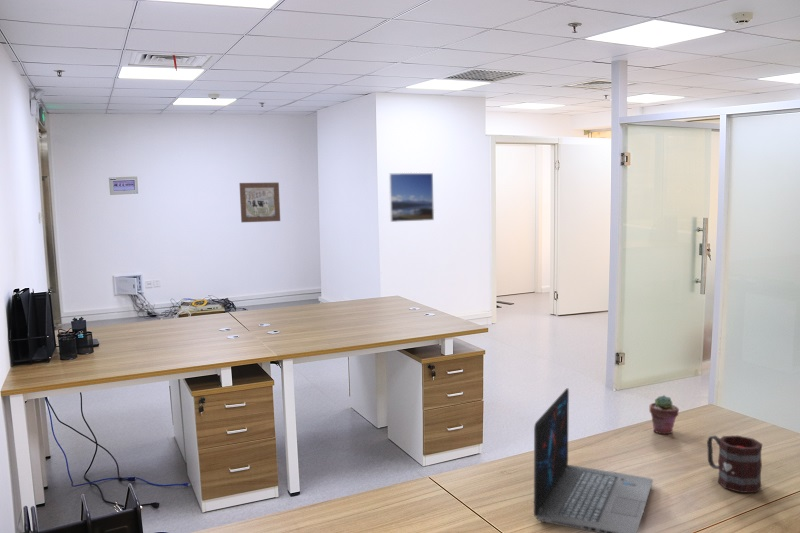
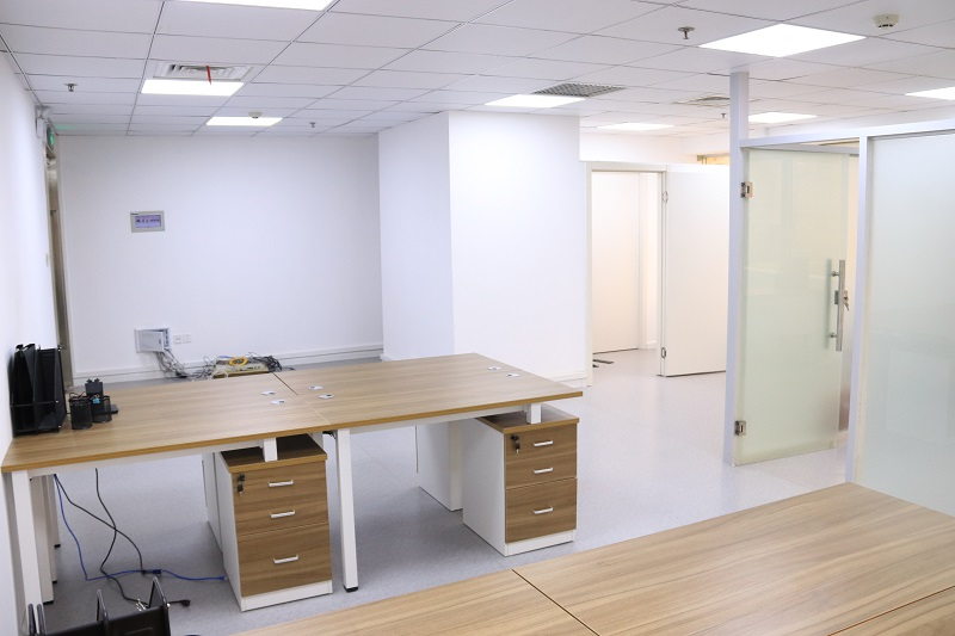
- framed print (411, 197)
- laptop (596, 469)
- potted succulent (663, 413)
- wall art (260, 202)
- mug (731, 460)
